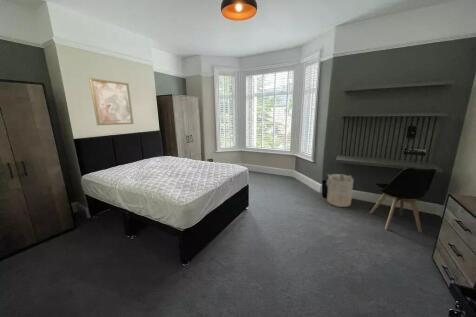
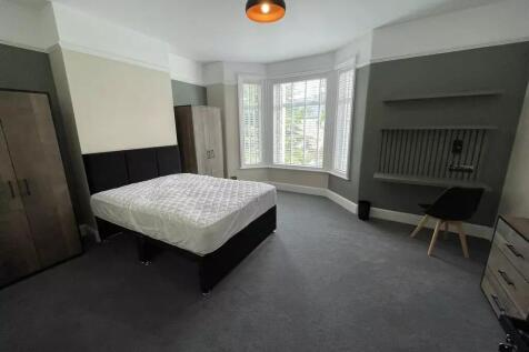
- laundry hamper (338, 188)
- wall art (113, 103)
